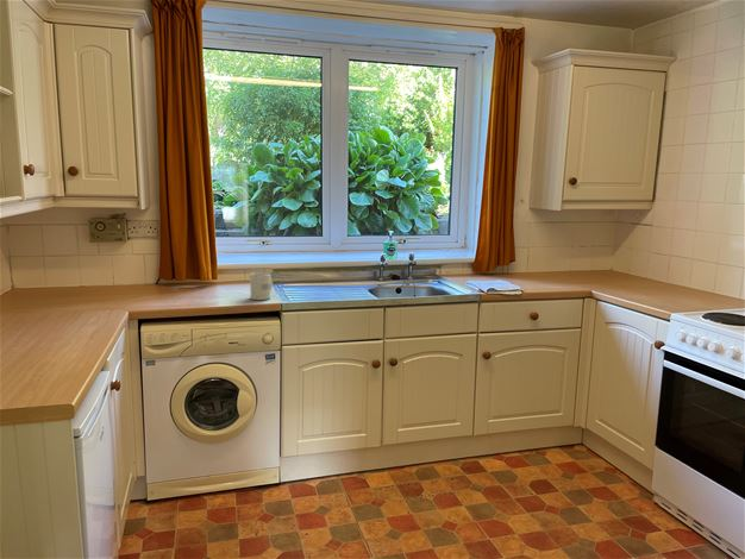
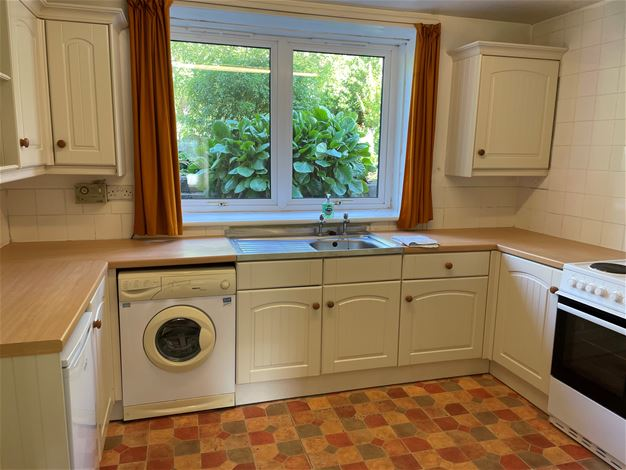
- mug (261, 285)
